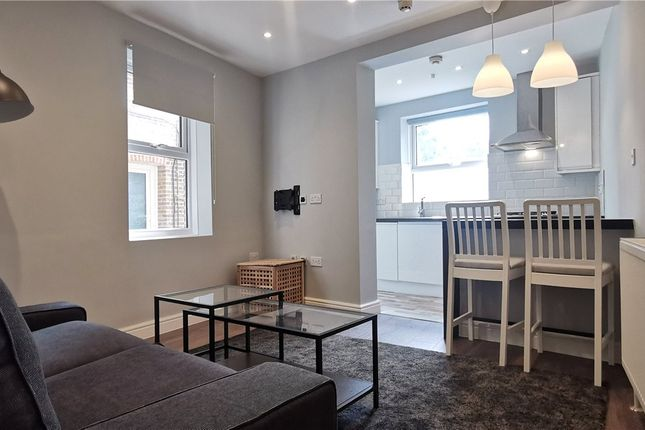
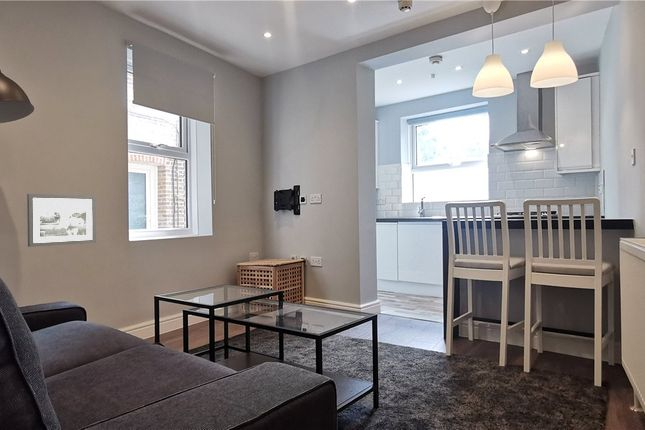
+ picture frame (63, 219)
